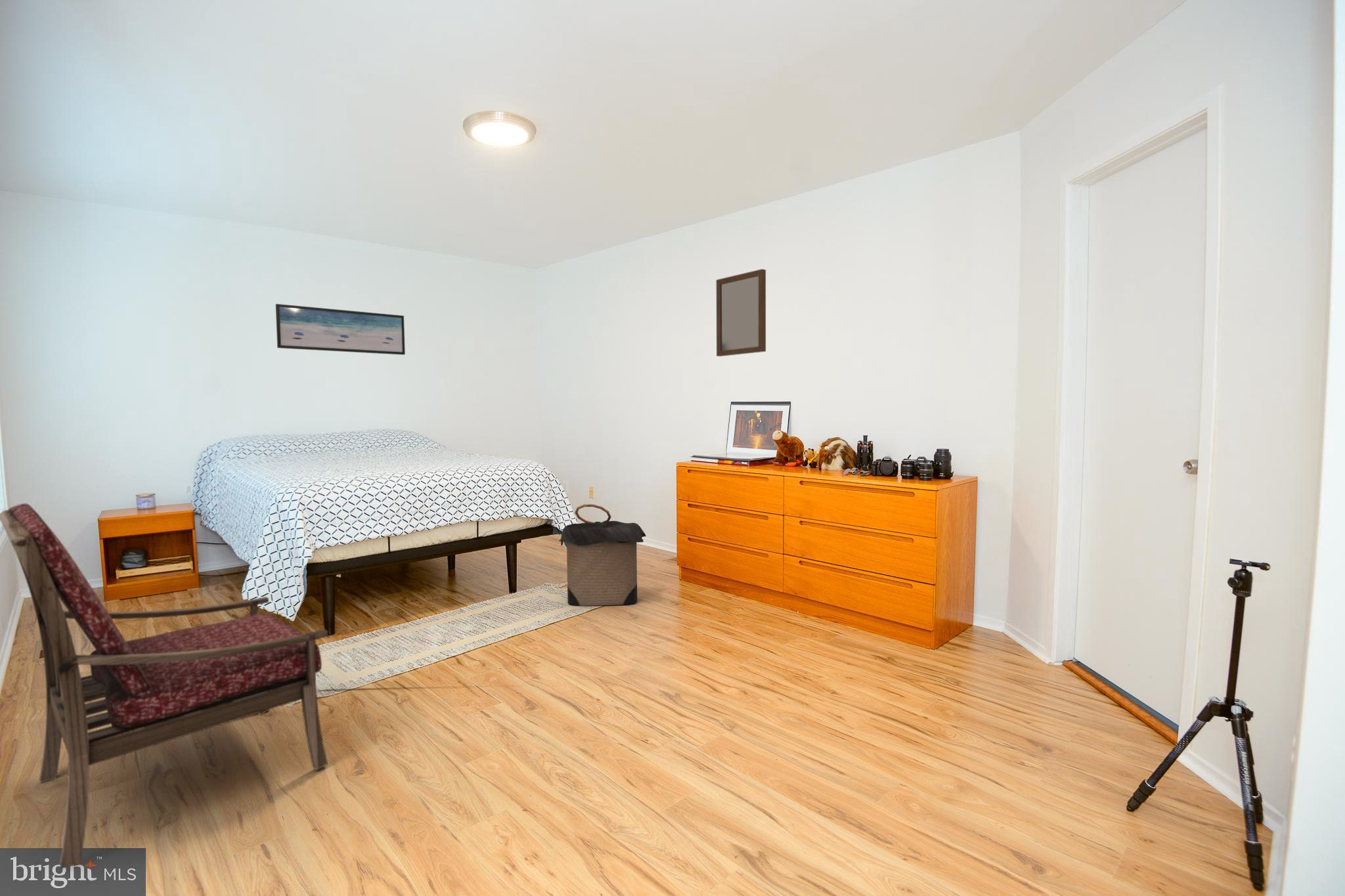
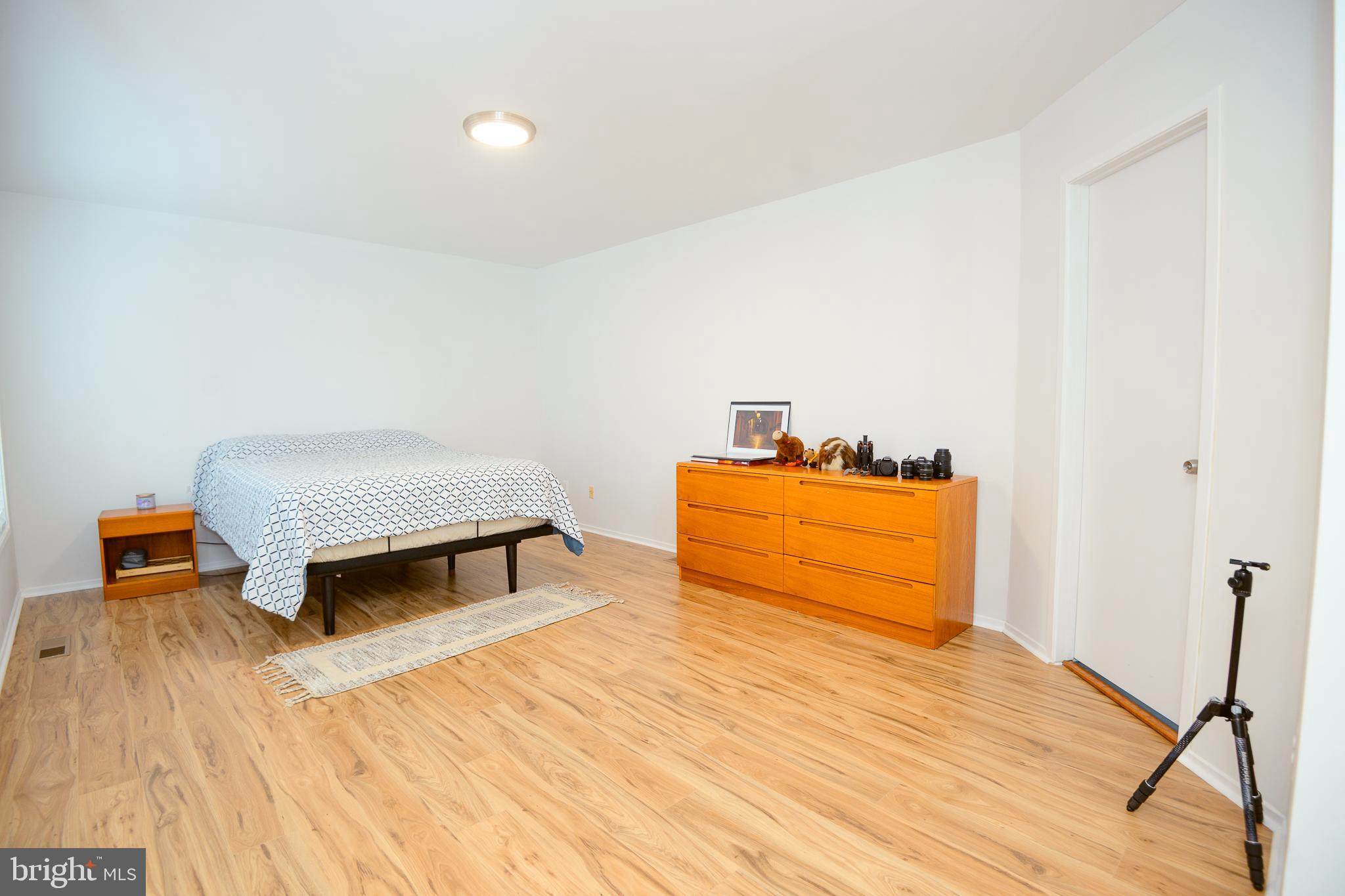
- laundry hamper (604, 551)
- wall art (343, 331)
- armchair (171, 638)
- home mirror (740, 314)
